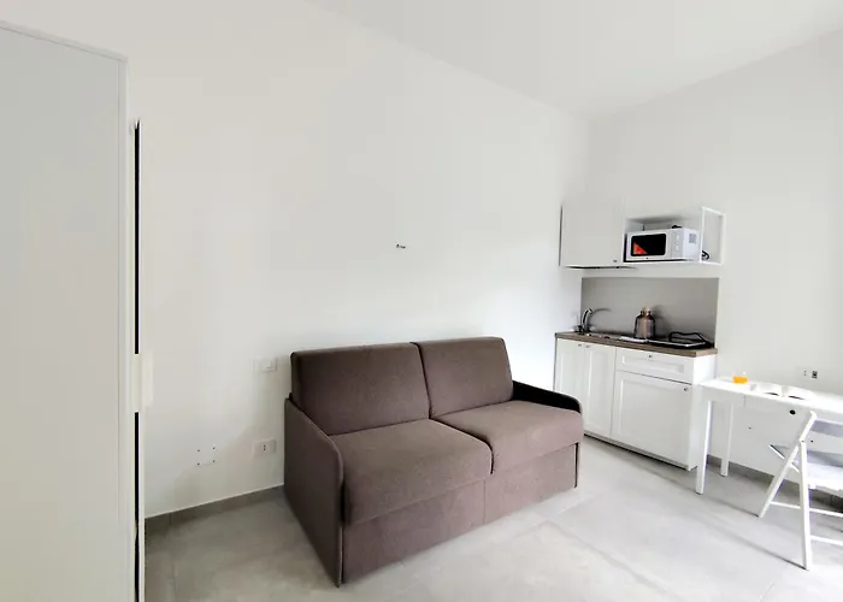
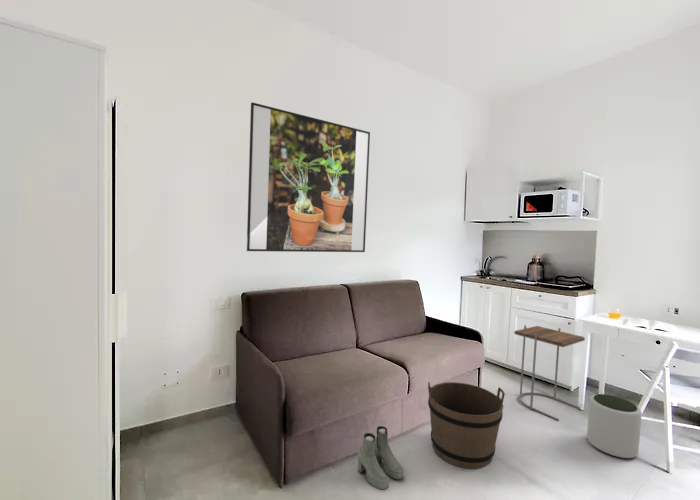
+ bucket (463, 418)
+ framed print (314, 185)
+ boots (380, 454)
+ side table (555, 371)
+ plant pot (613, 424)
